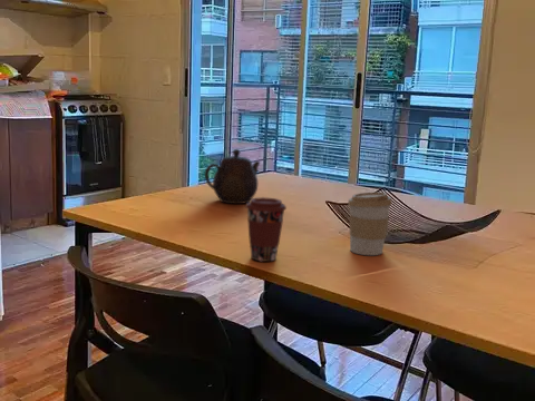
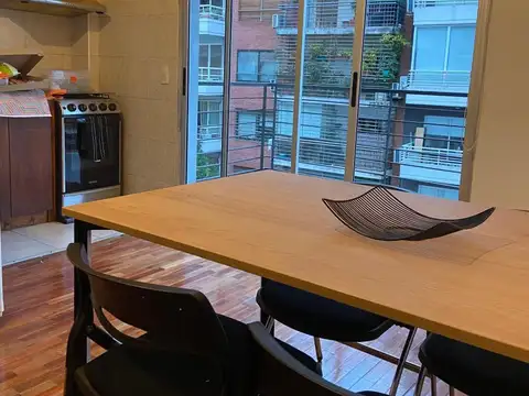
- teapot (233, 175)
- coffee cup (264, 228)
- coffee cup (368, 222)
